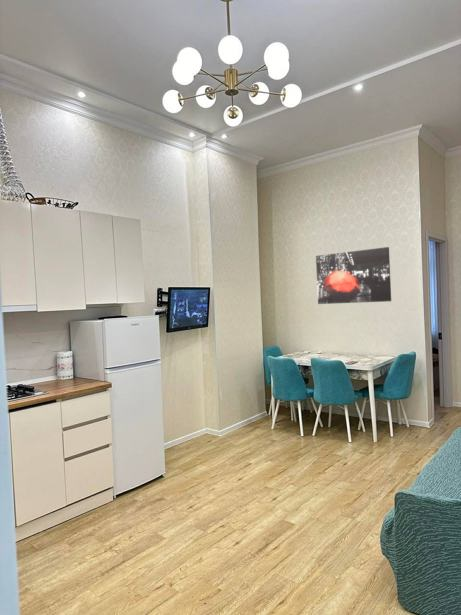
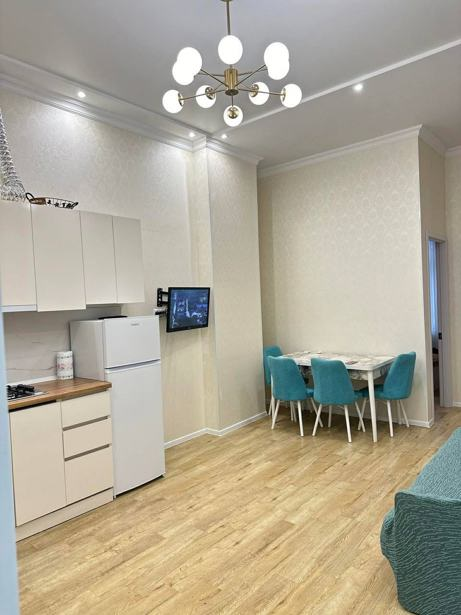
- wall art (351, 277)
